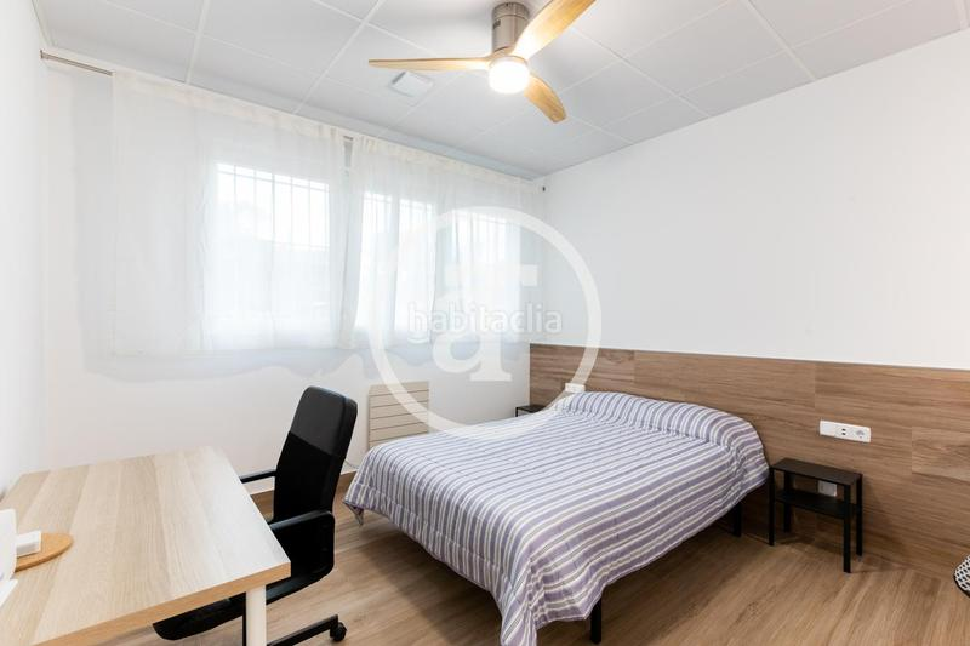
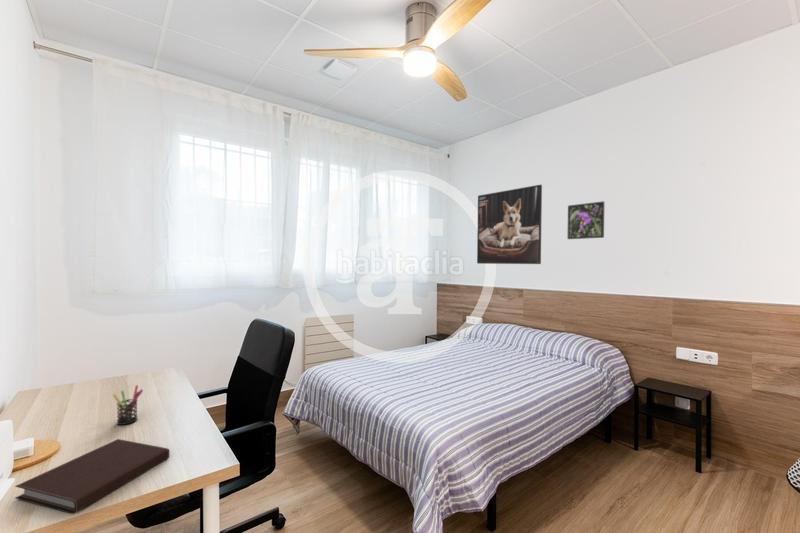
+ notebook (99, 471)
+ pen holder (127, 404)
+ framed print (585, 221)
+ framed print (506, 227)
